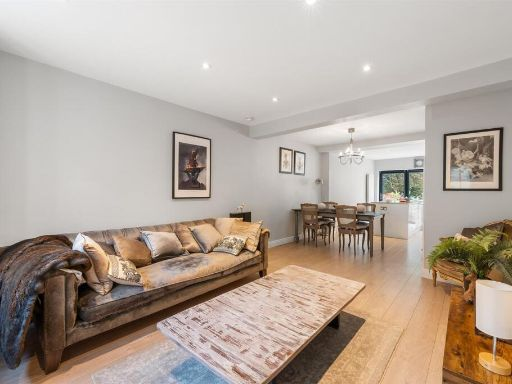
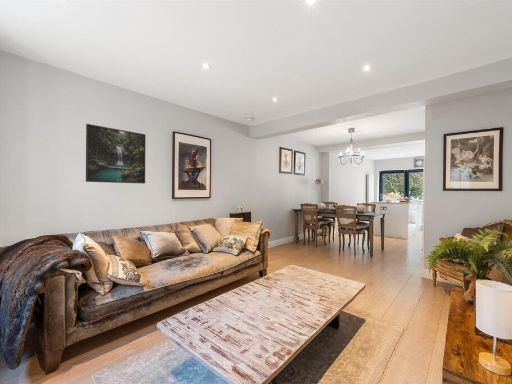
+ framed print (118, 156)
